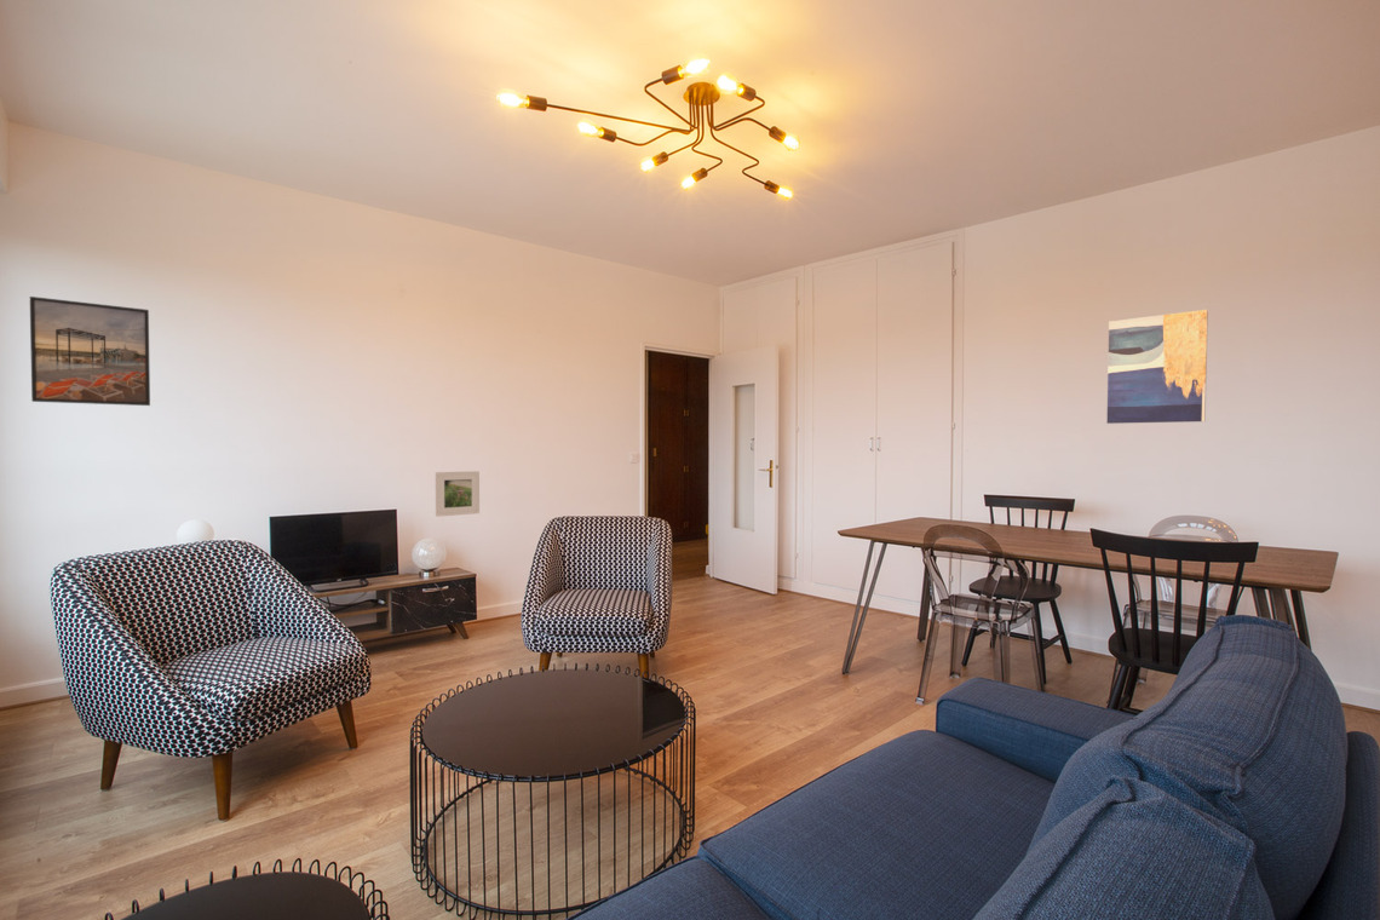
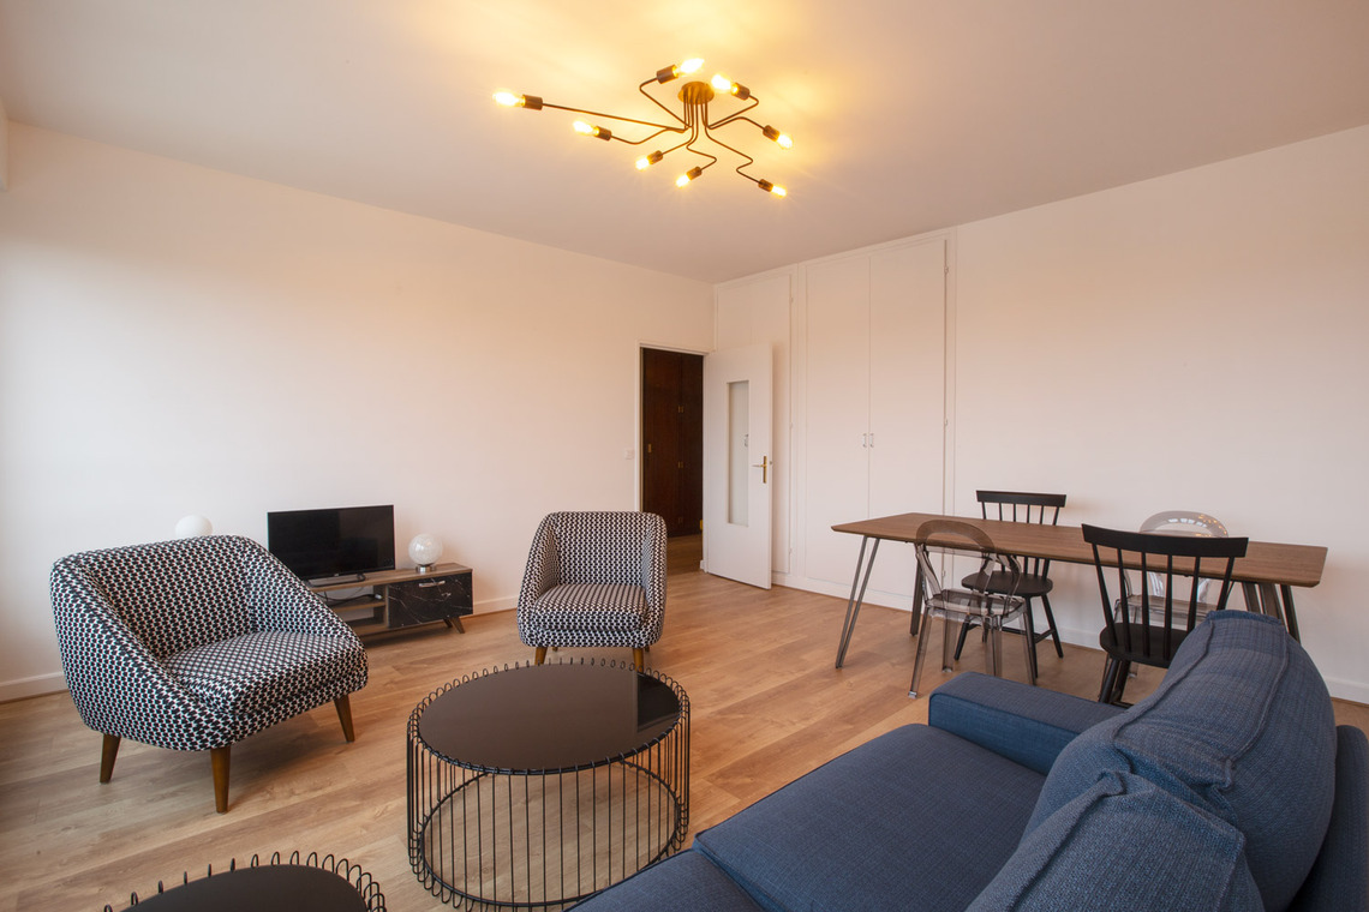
- wall art (1155, 369)
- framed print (92, 353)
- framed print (458, 493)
